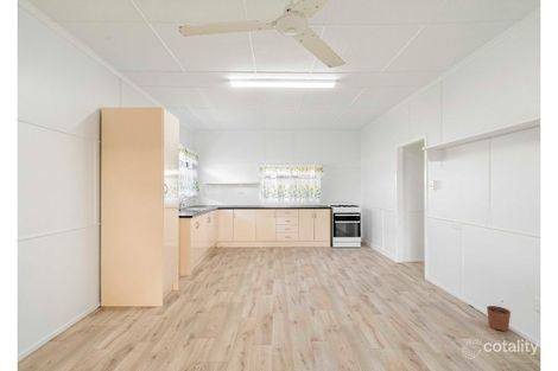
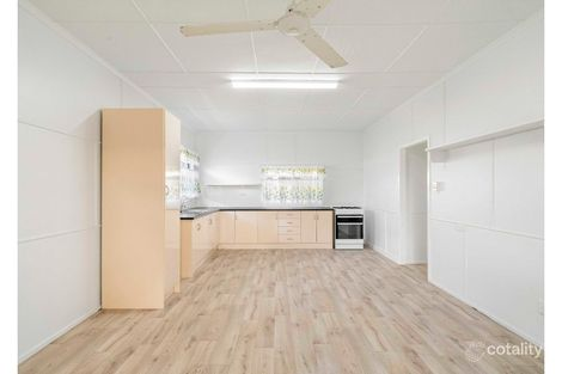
- plant pot (497, 314)
